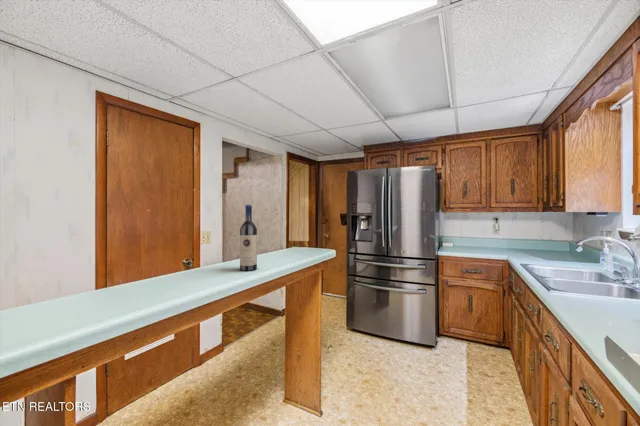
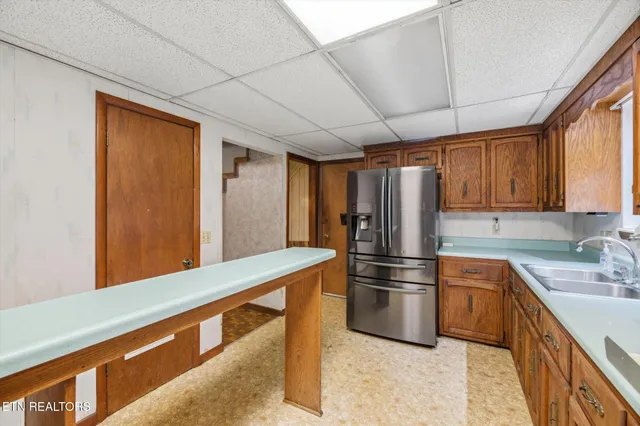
- wine bottle (248, 236)
